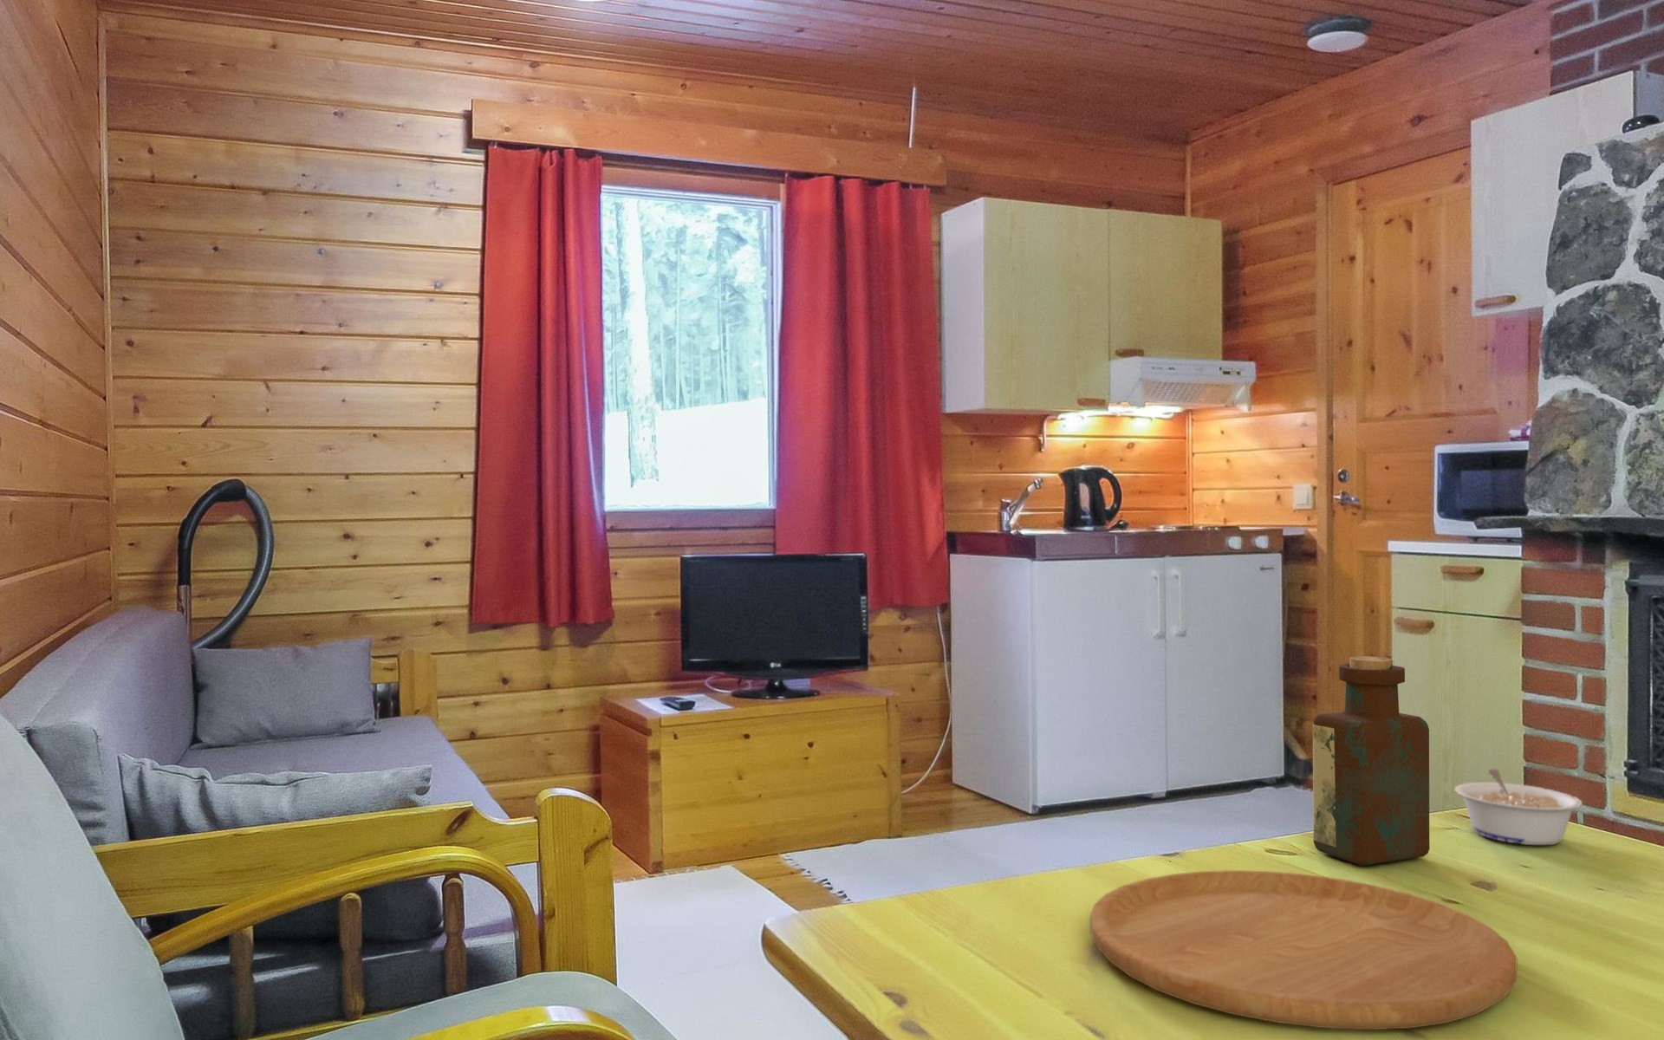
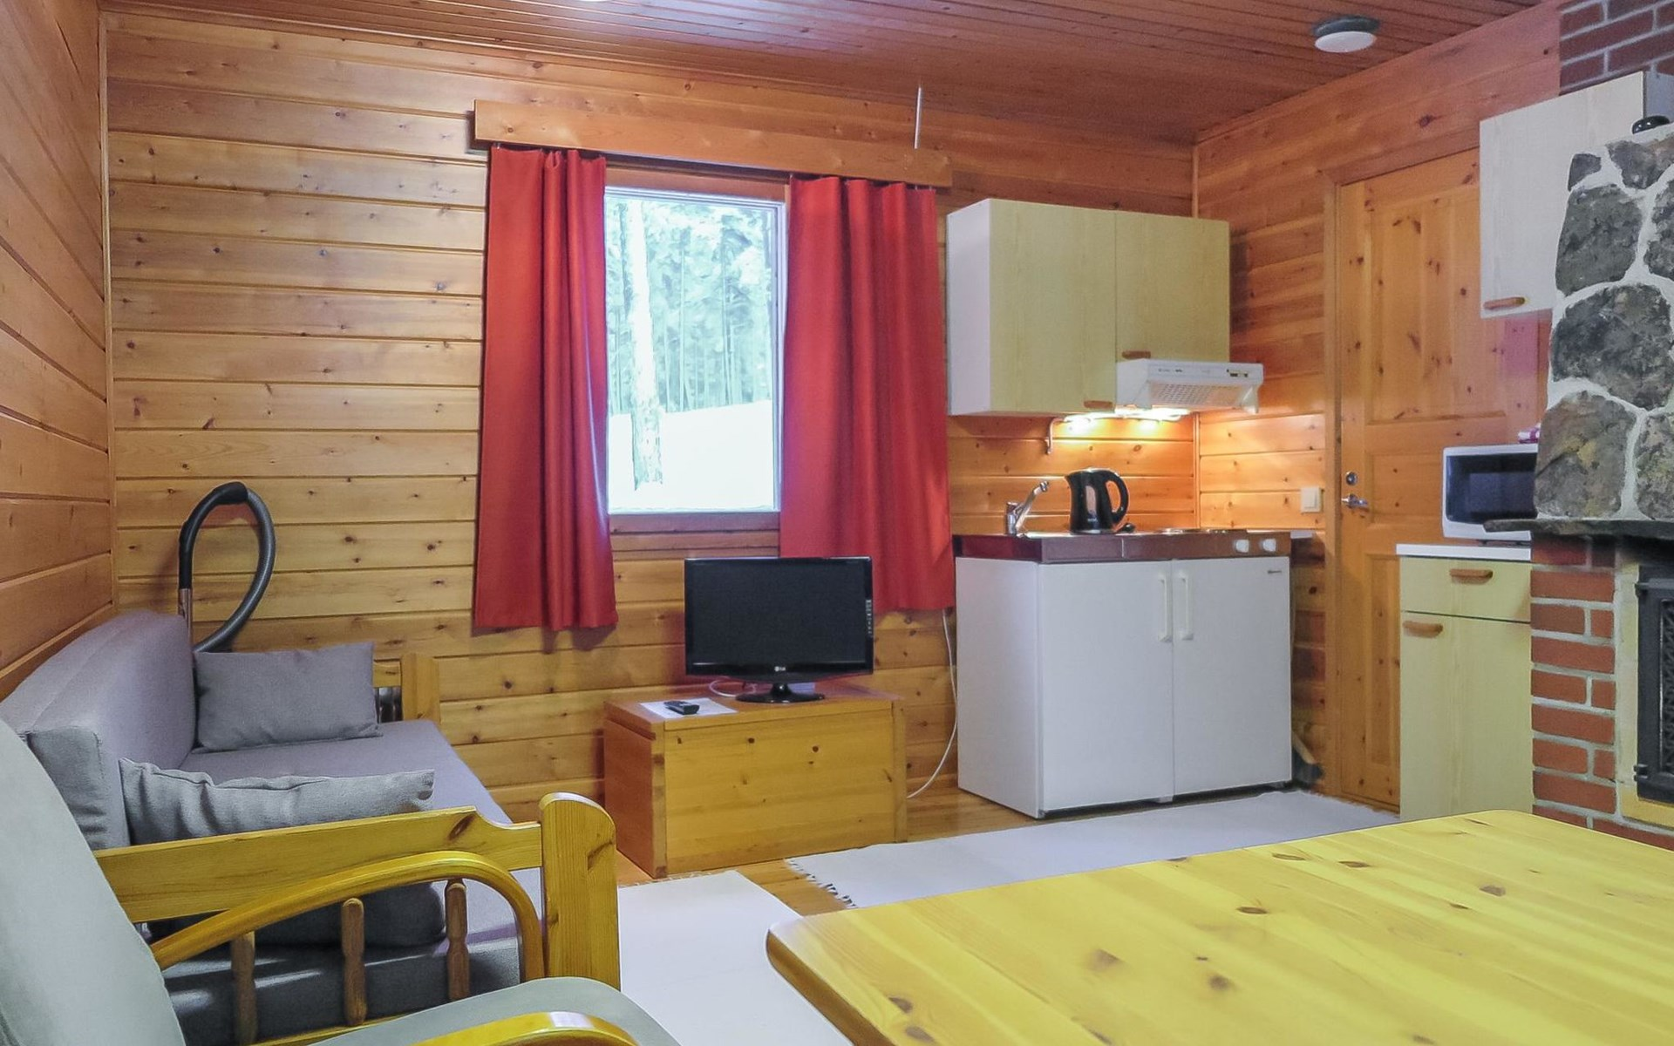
- bottle (1370, 756)
- cutting board (1291, 939)
- legume (1512, 810)
